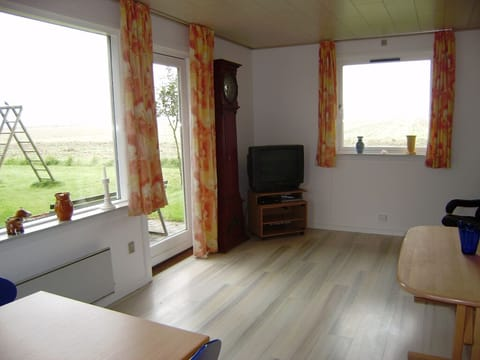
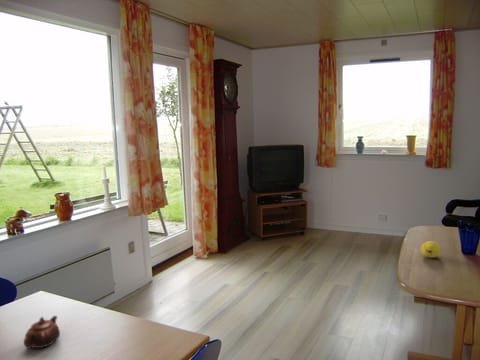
+ teapot (41, 330)
+ fruit (430, 249)
